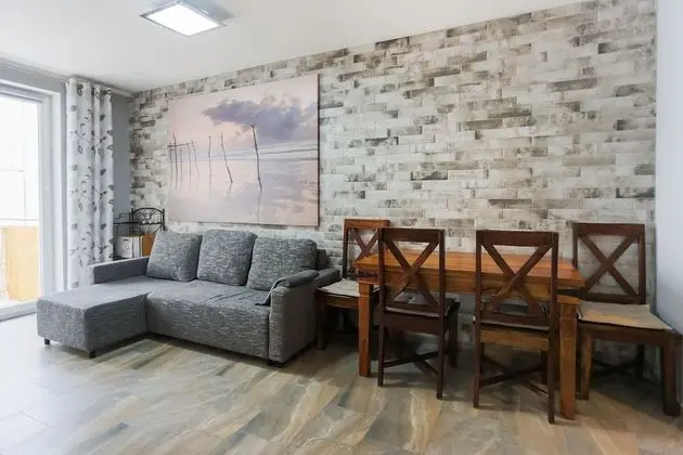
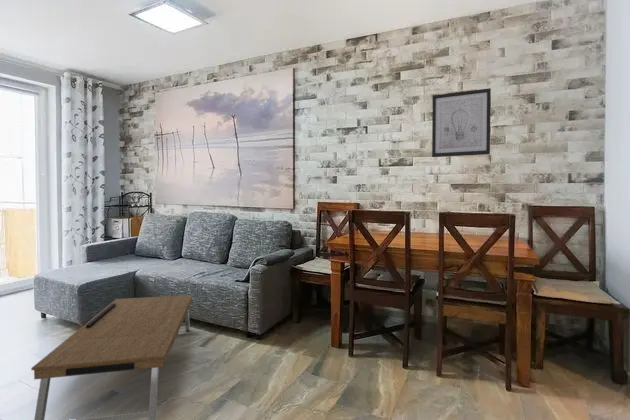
+ coffee table (135, 345)
+ wall art (460, 124)
